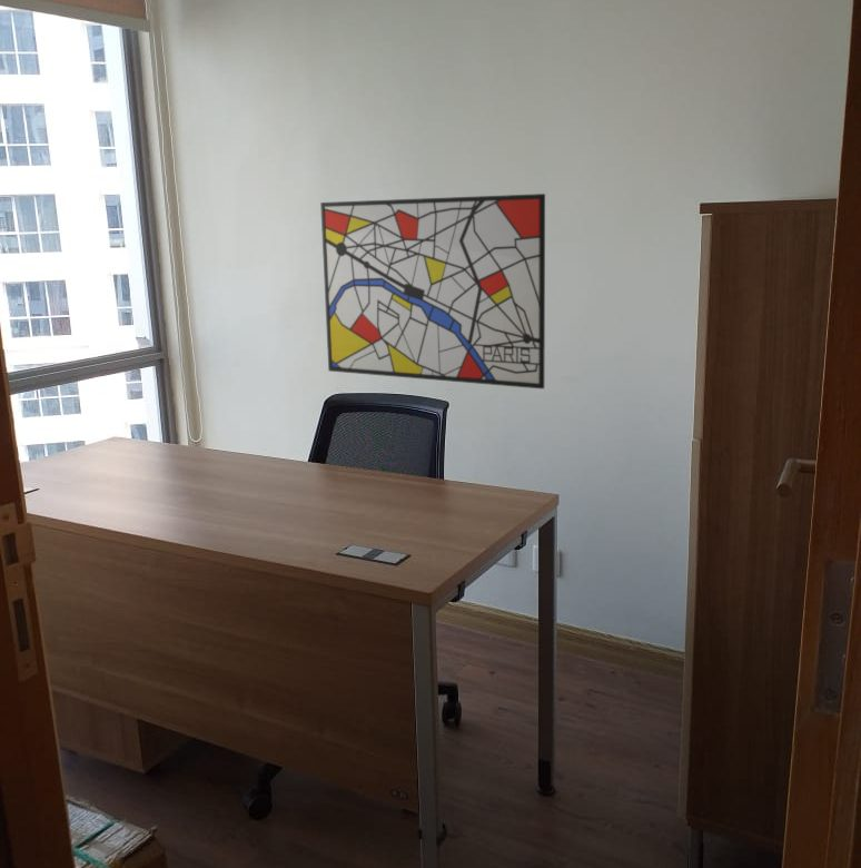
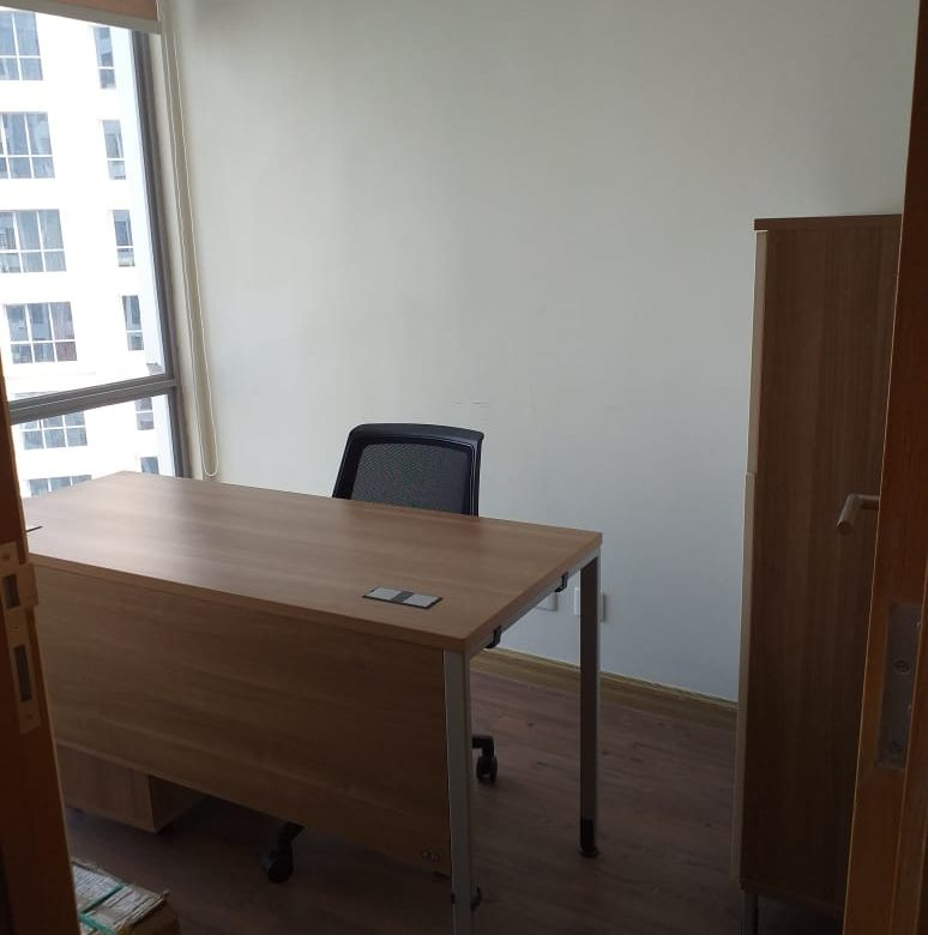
- wall art (426, 290)
